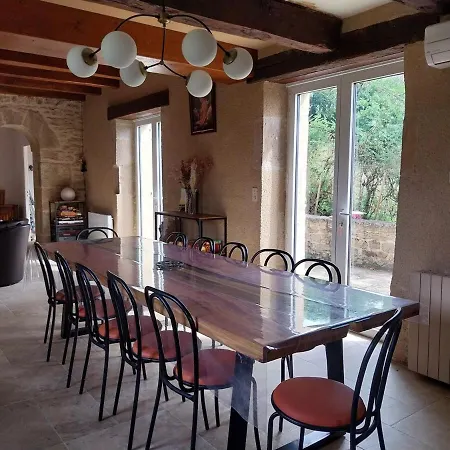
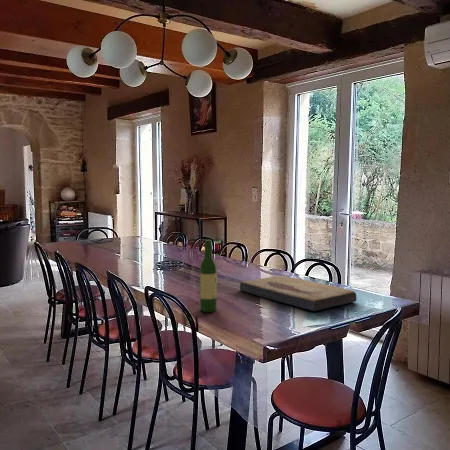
+ wine bottle (208, 275)
+ fish fossil (295, 290)
